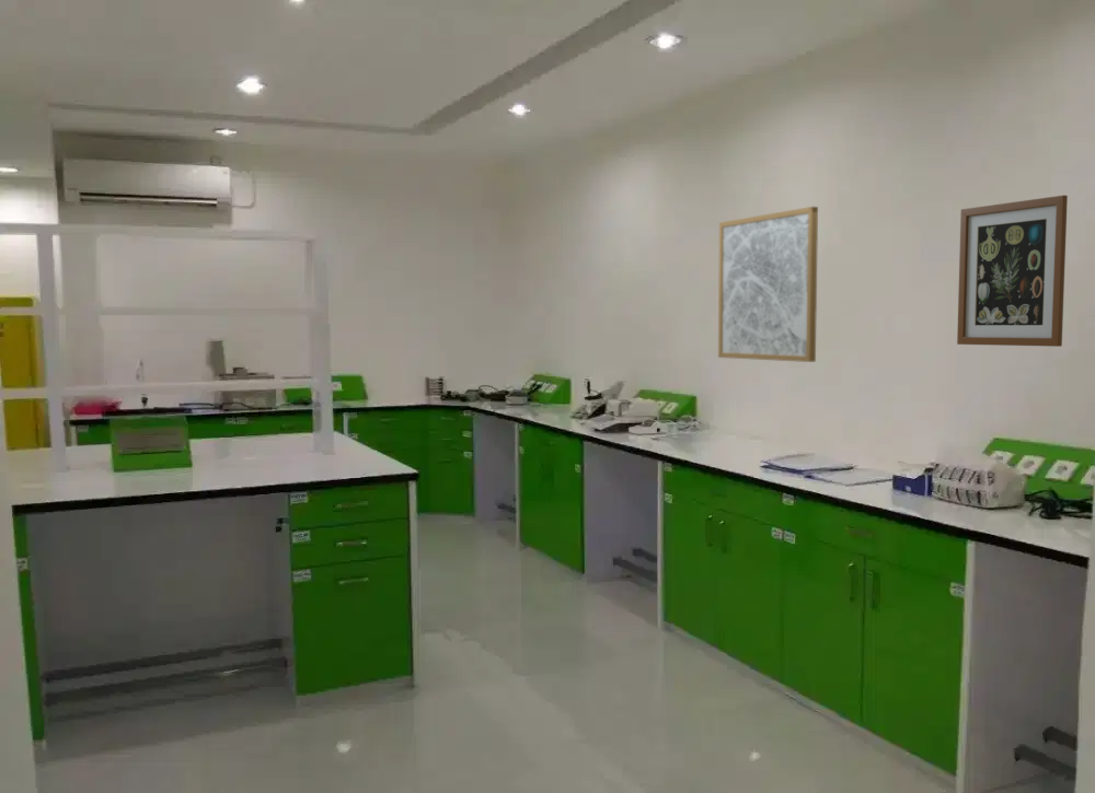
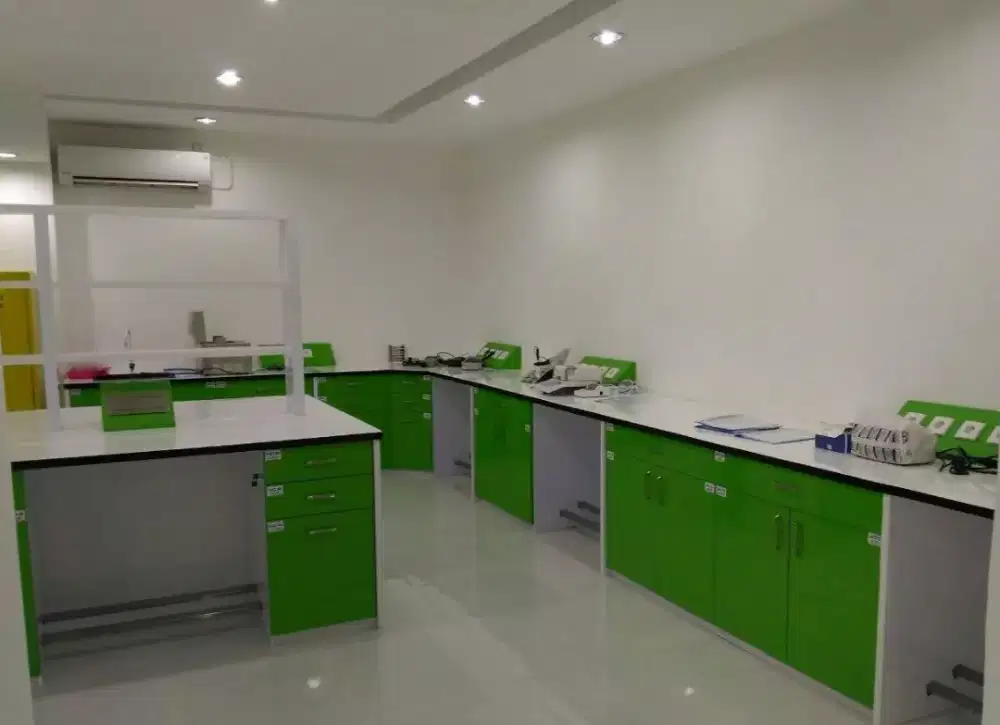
- wall art (764, 288)
- wall art (1008, 273)
